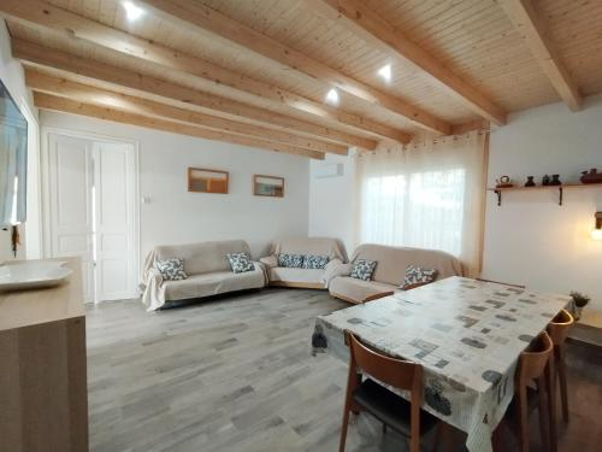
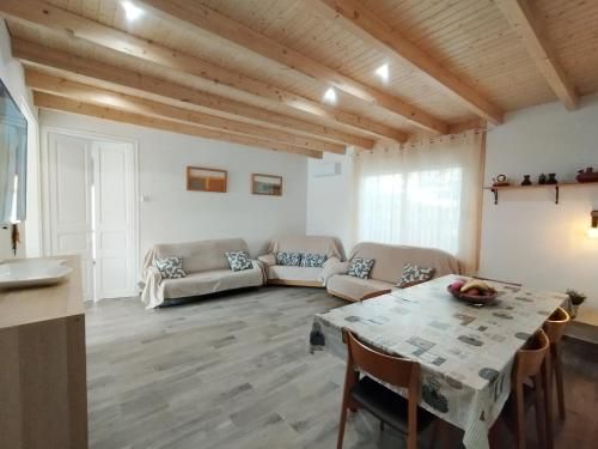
+ fruit basket (471, 290)
